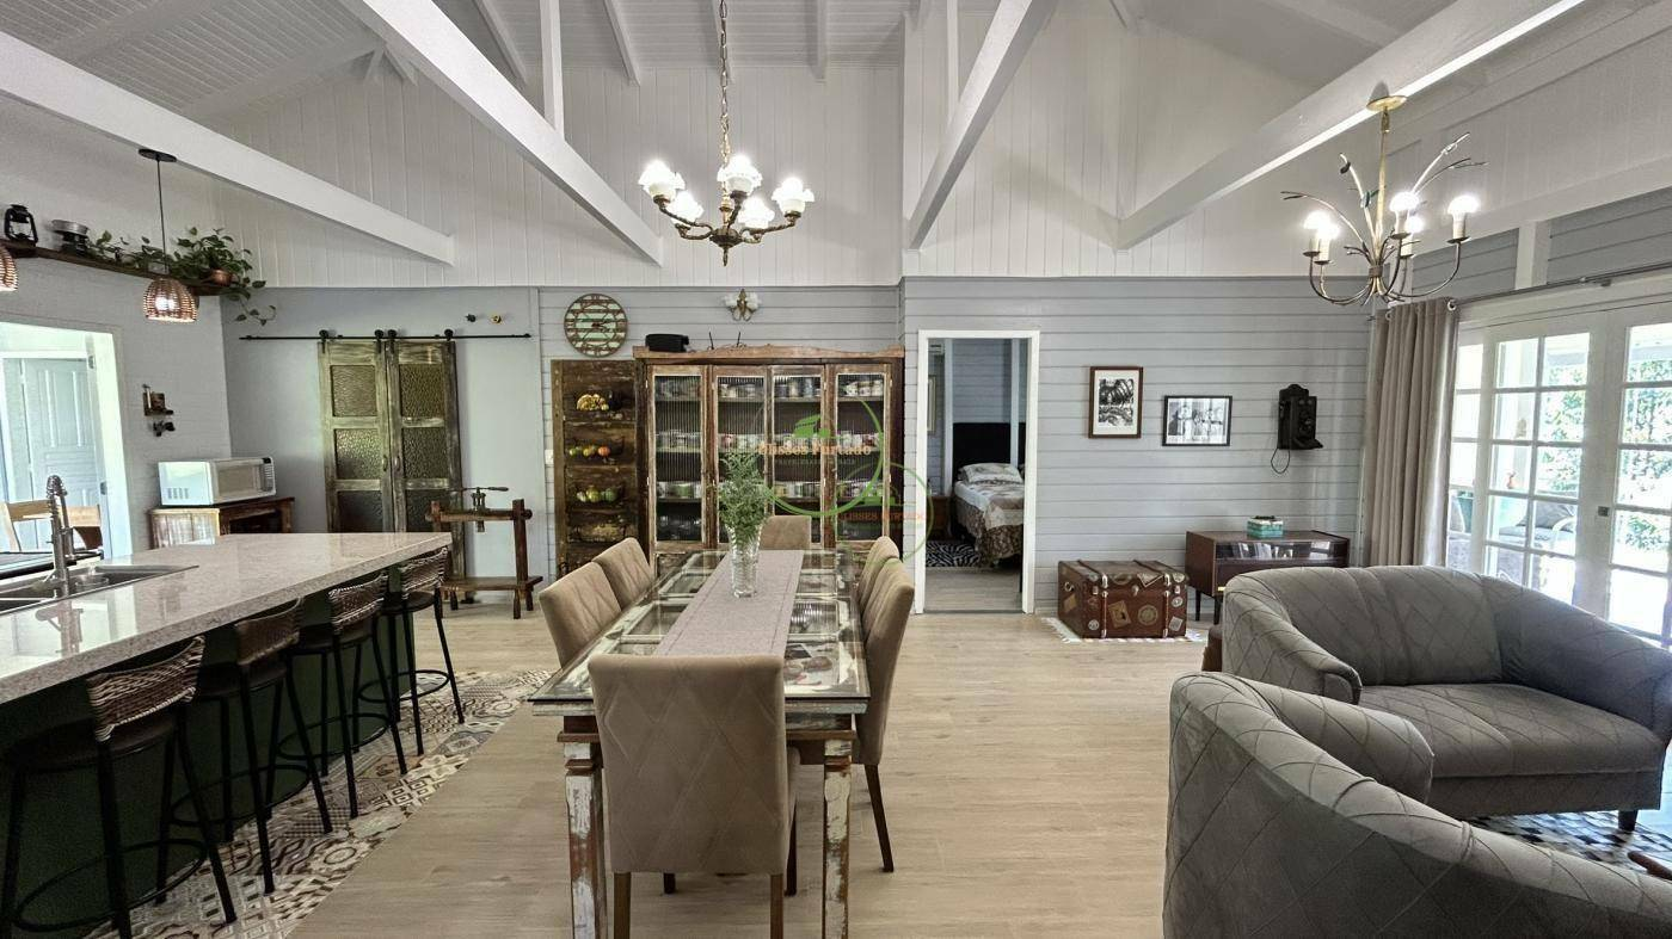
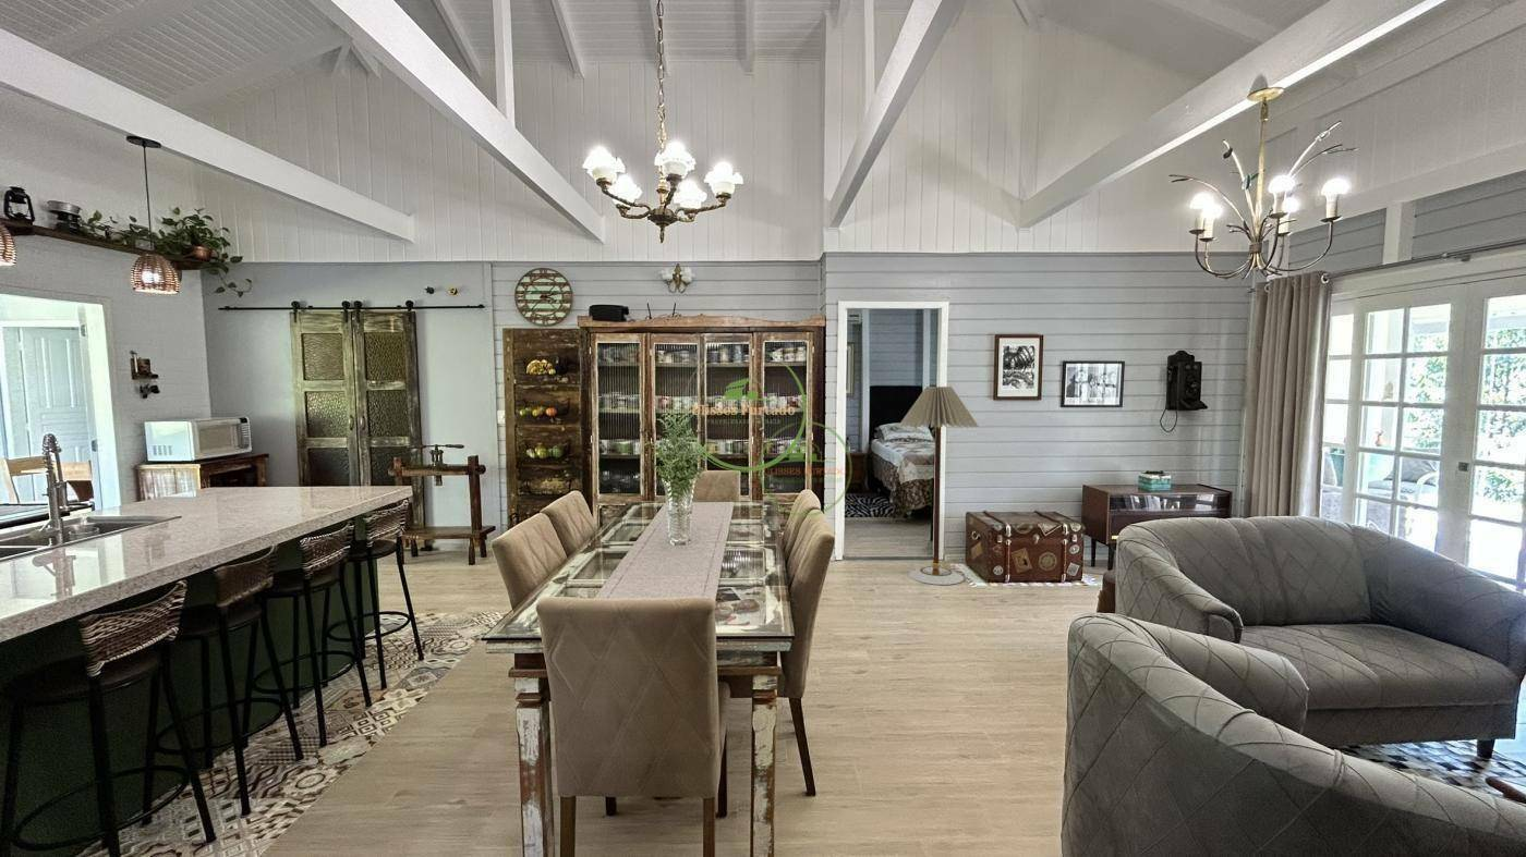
+ floor lamp (936, 481)
